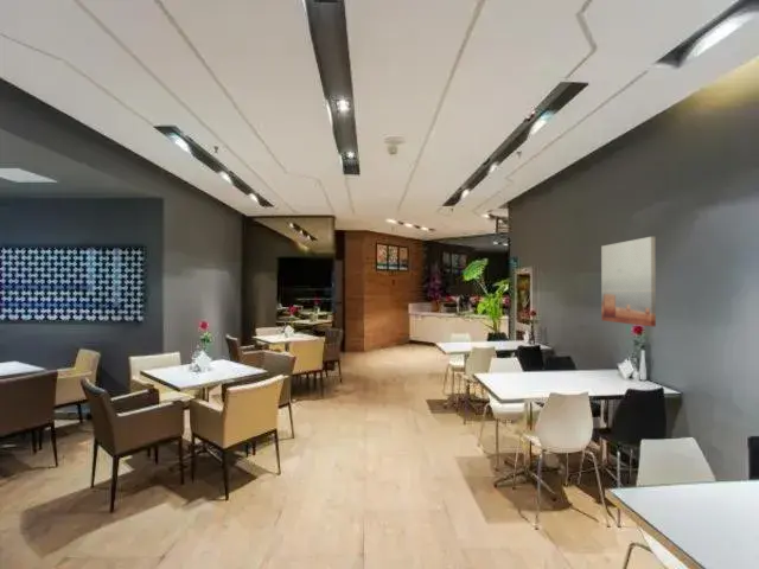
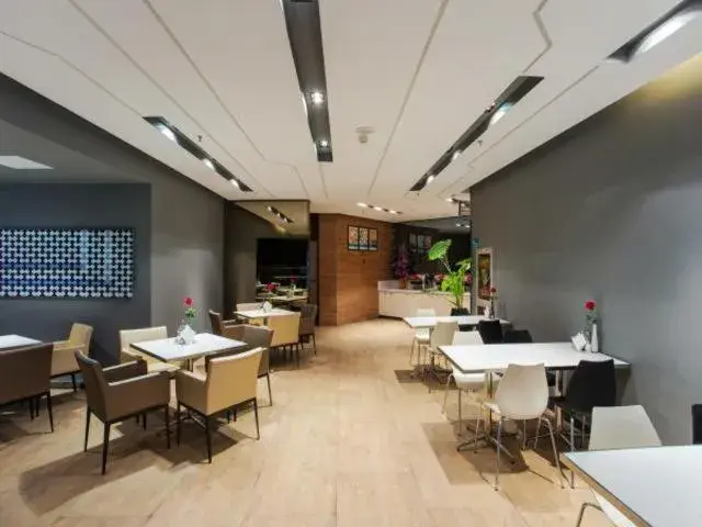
- wall art (626, 282)
